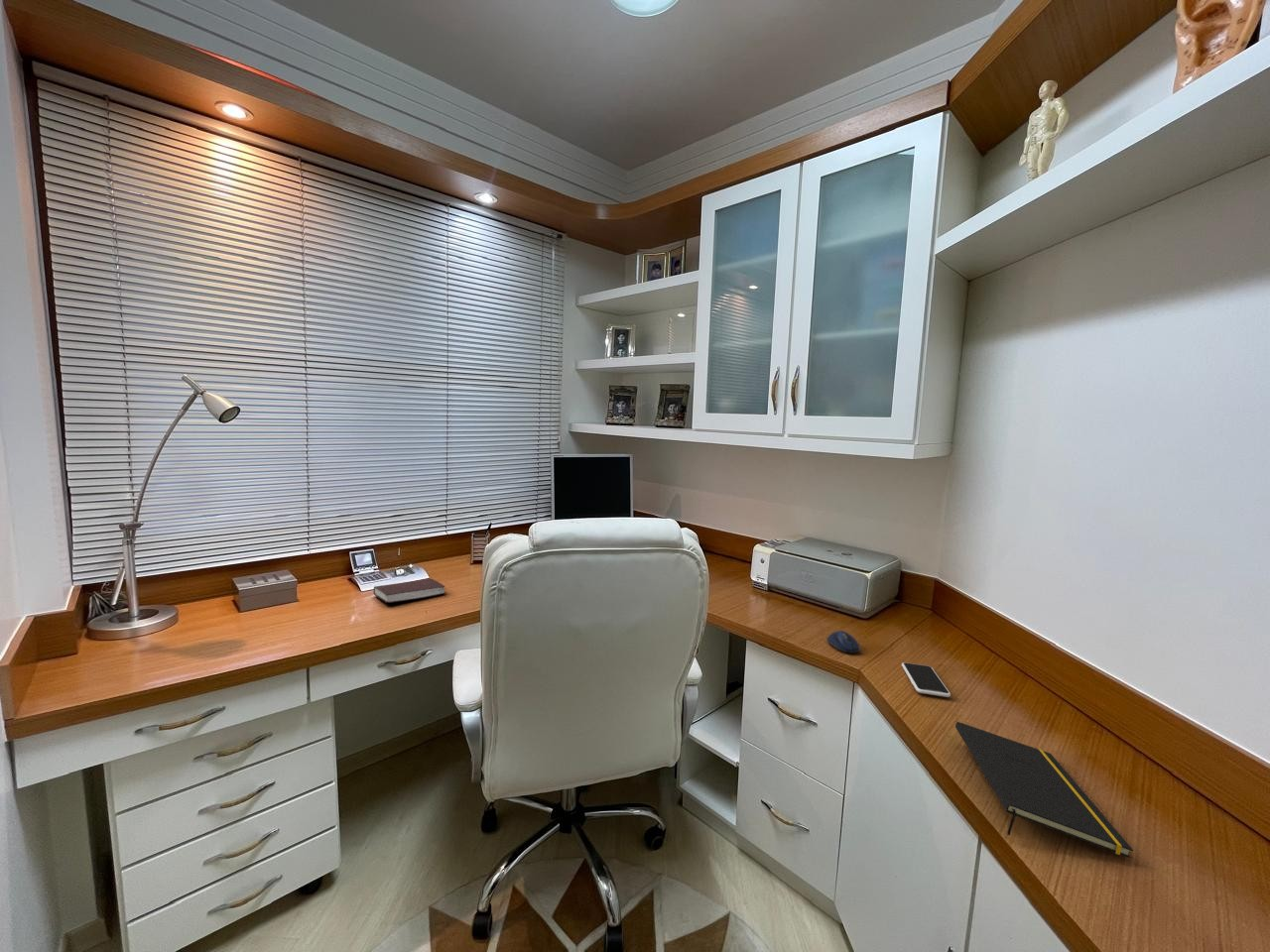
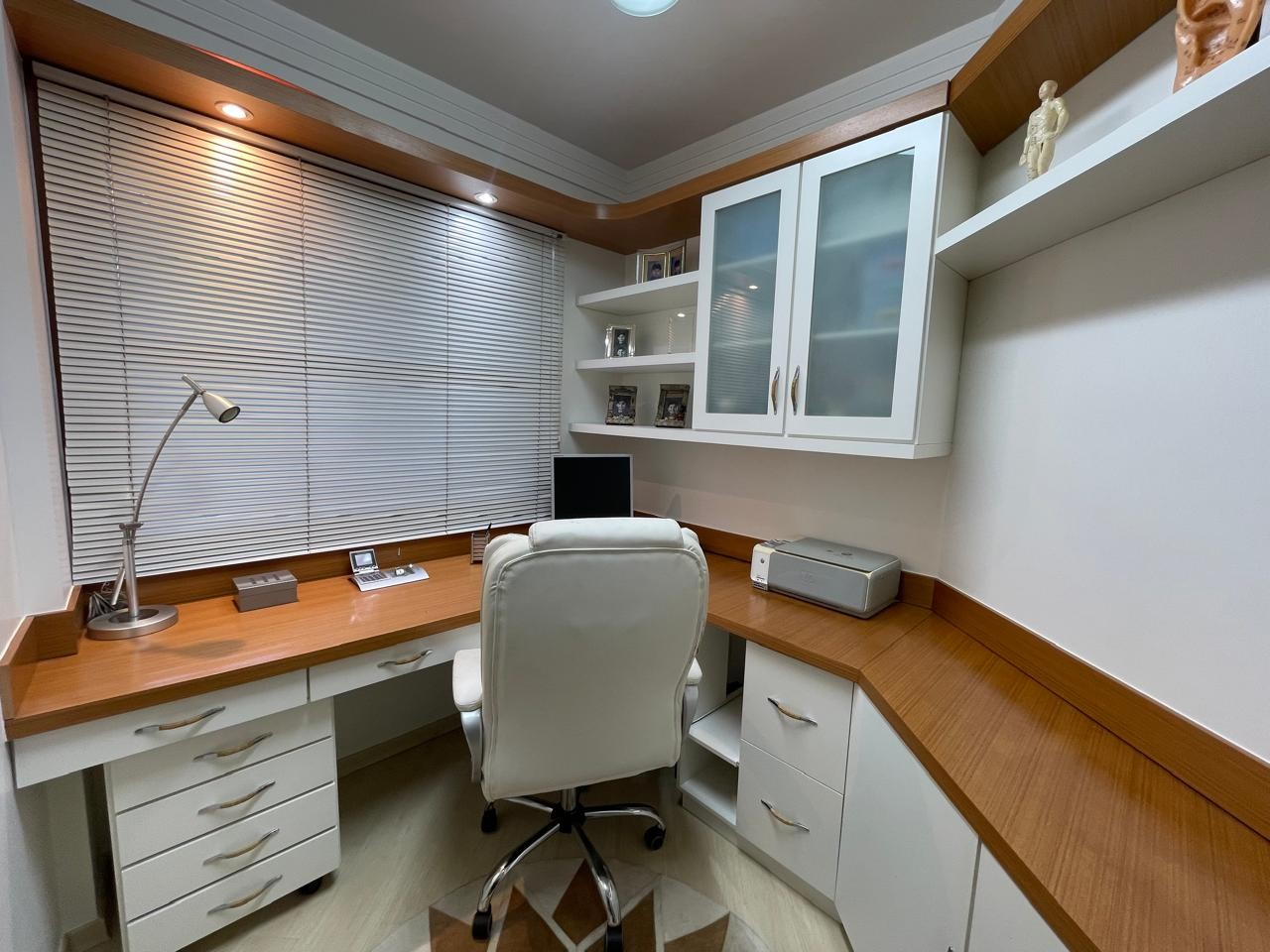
- book (410, 589)
- notepad (1030, 779)
- smartphone (924, 678)
- computer mouse (842, 639)
